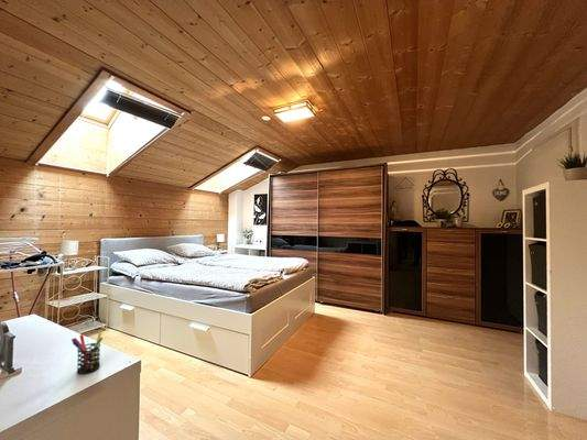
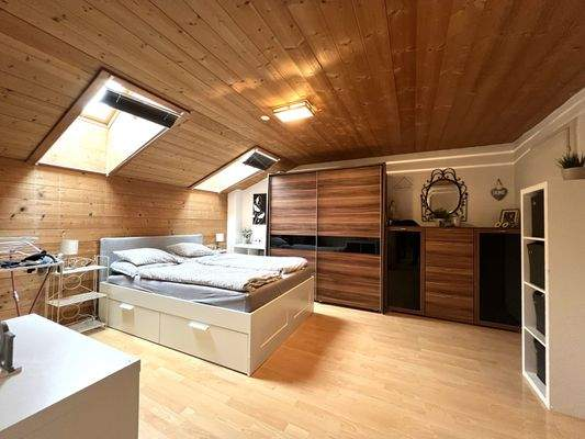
- pen holder (89, 350)
